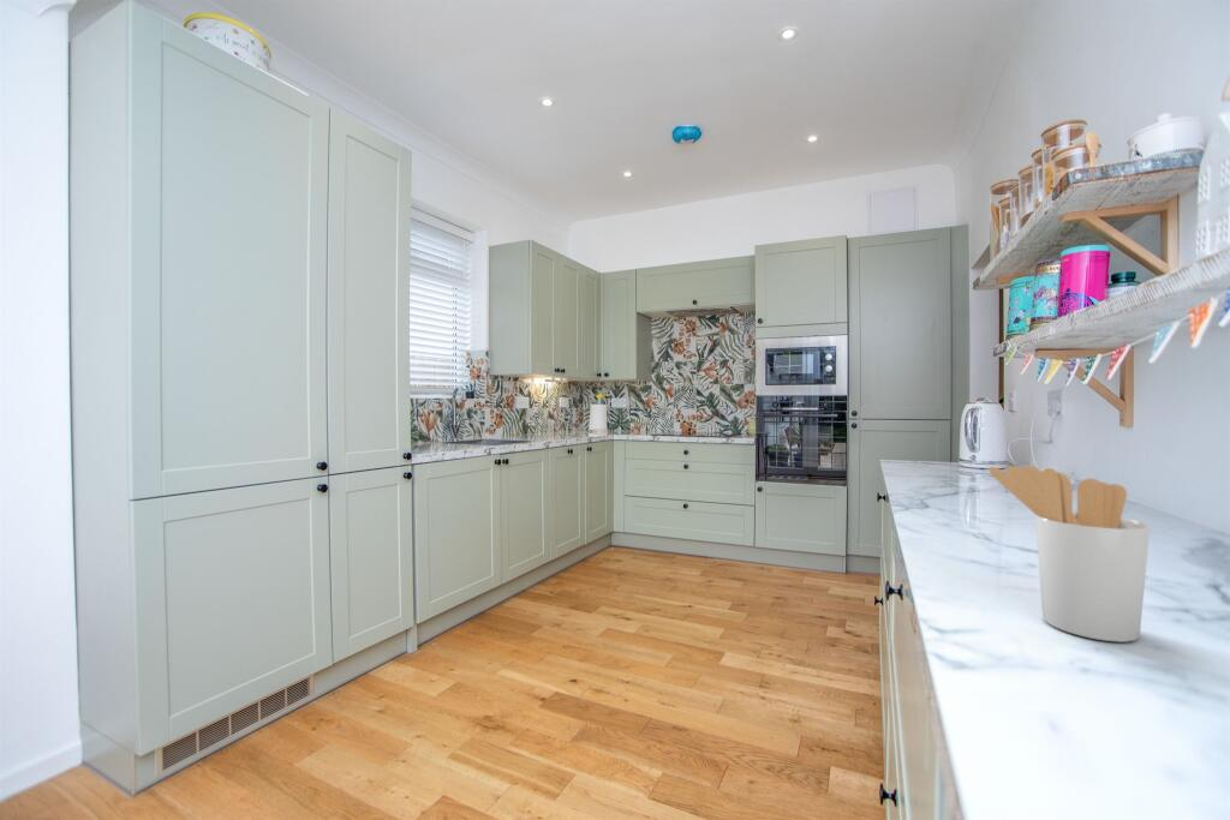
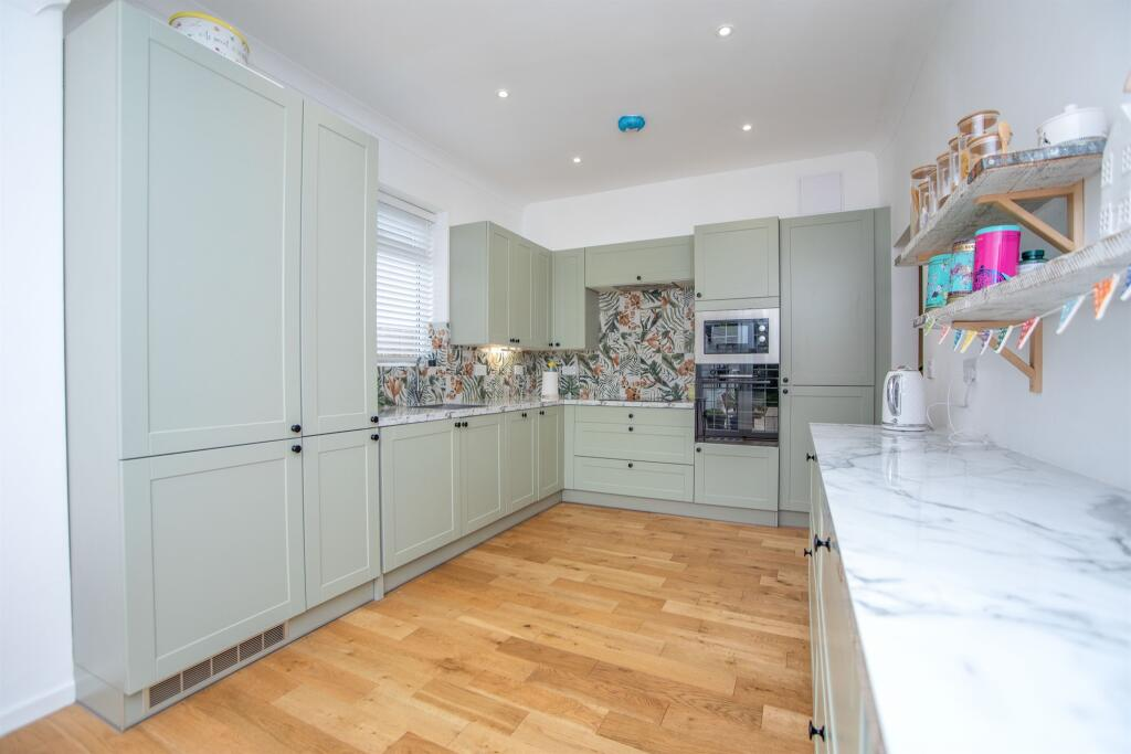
- utensil holder (1063, 541)
